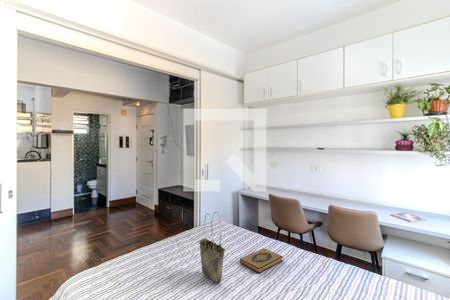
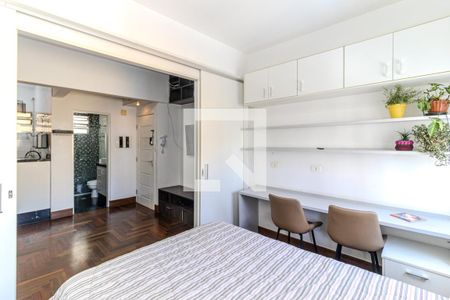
- tote bag (211, 245)
- hardback book (261, 259)
